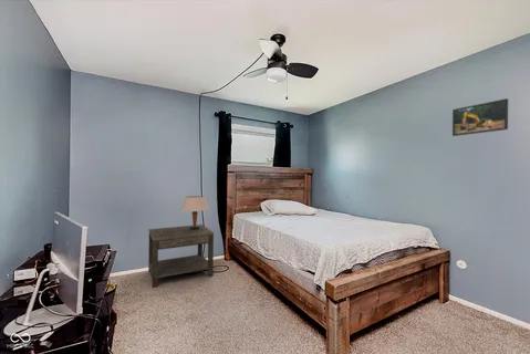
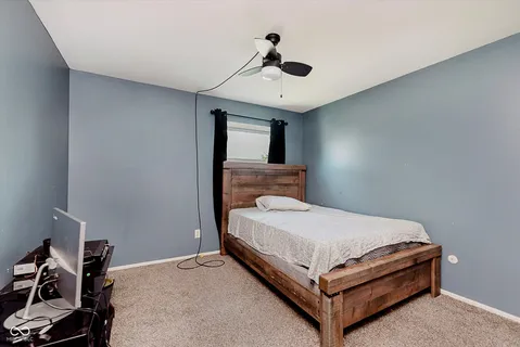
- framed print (478, 118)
- table lamp (195, 212)
- side table (181, 257)
